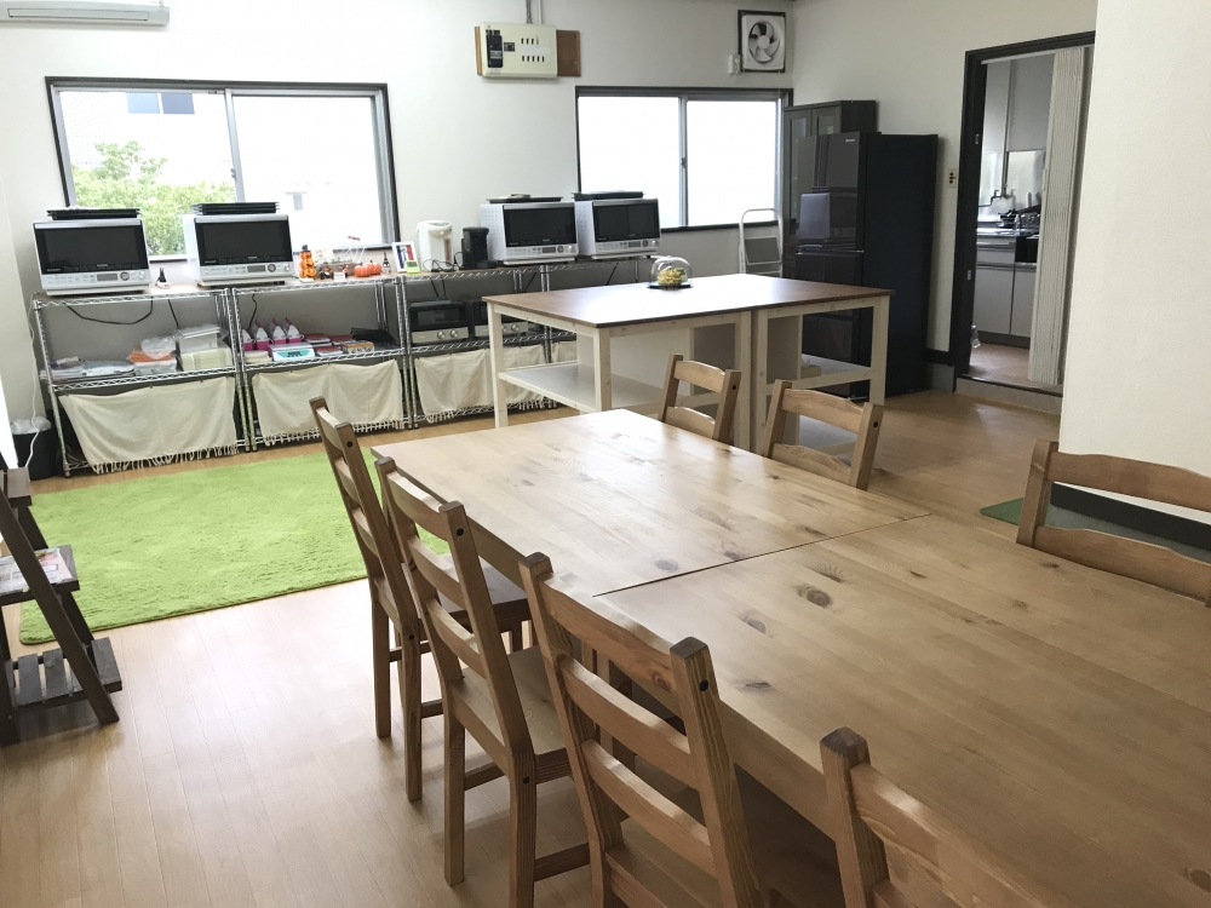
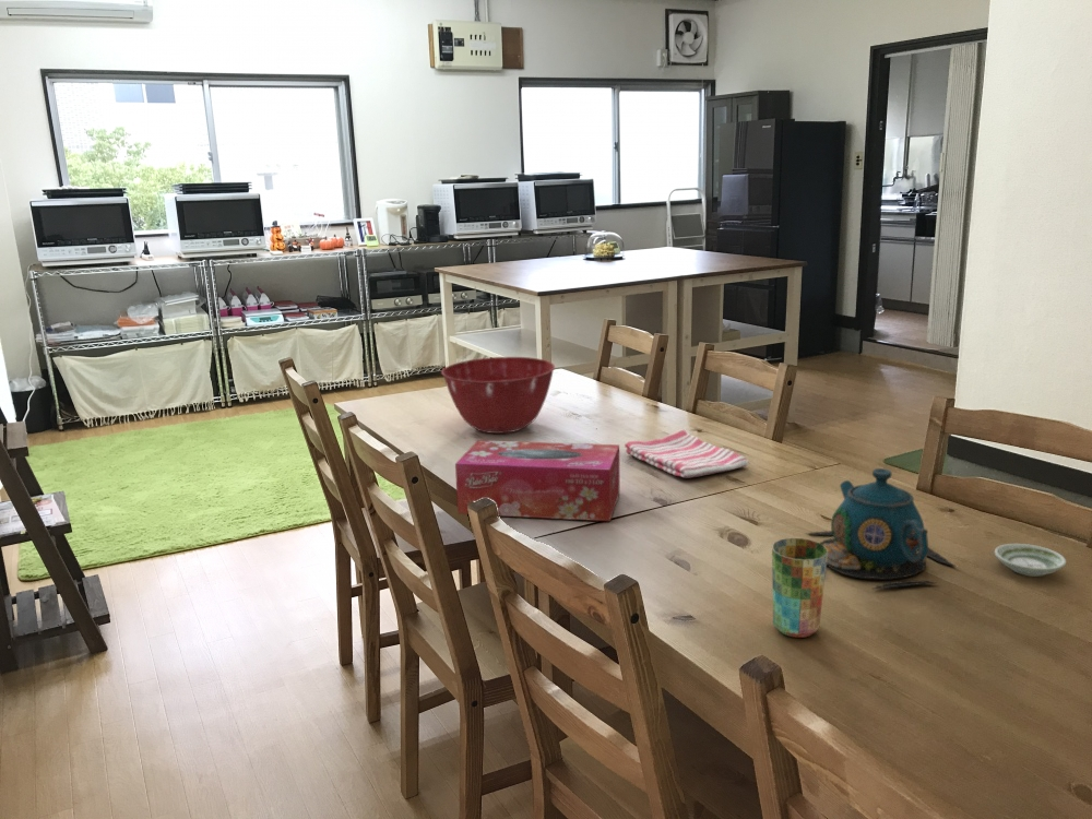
+ cup (797, 589)
+ dish towel (684, 453)
+ teapot (875, 515)
+ mixing bowl (499, 396)
+ saucer (1029, 561)
+ tissue box (539, 478)
